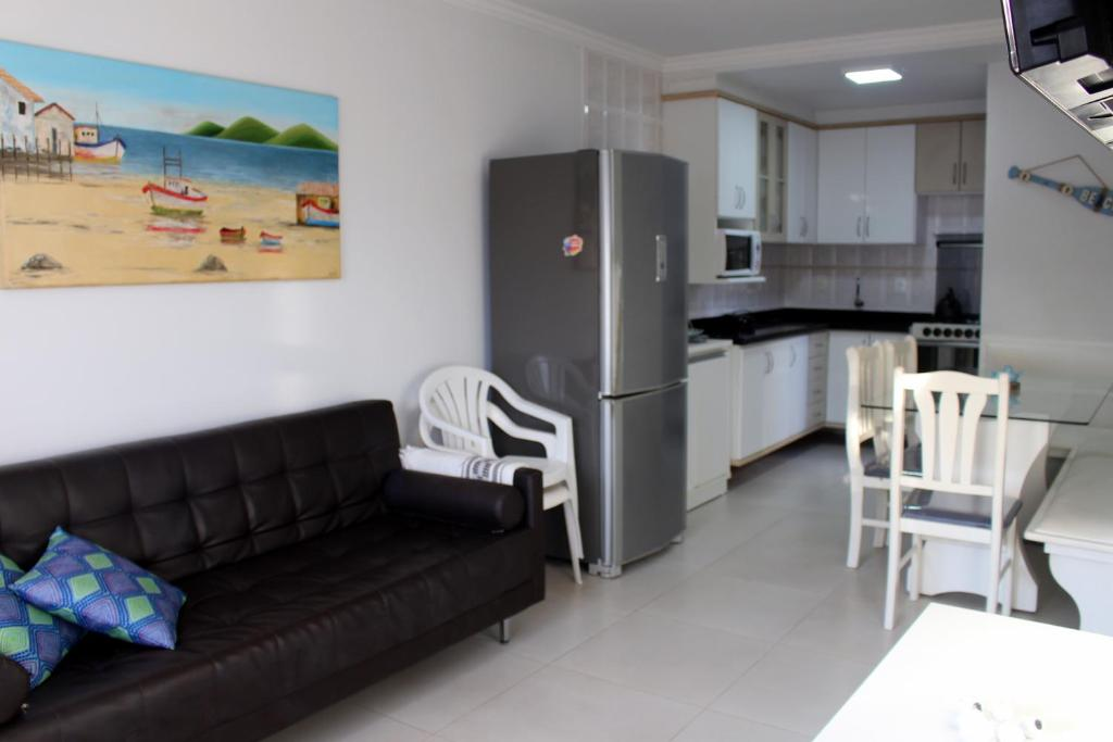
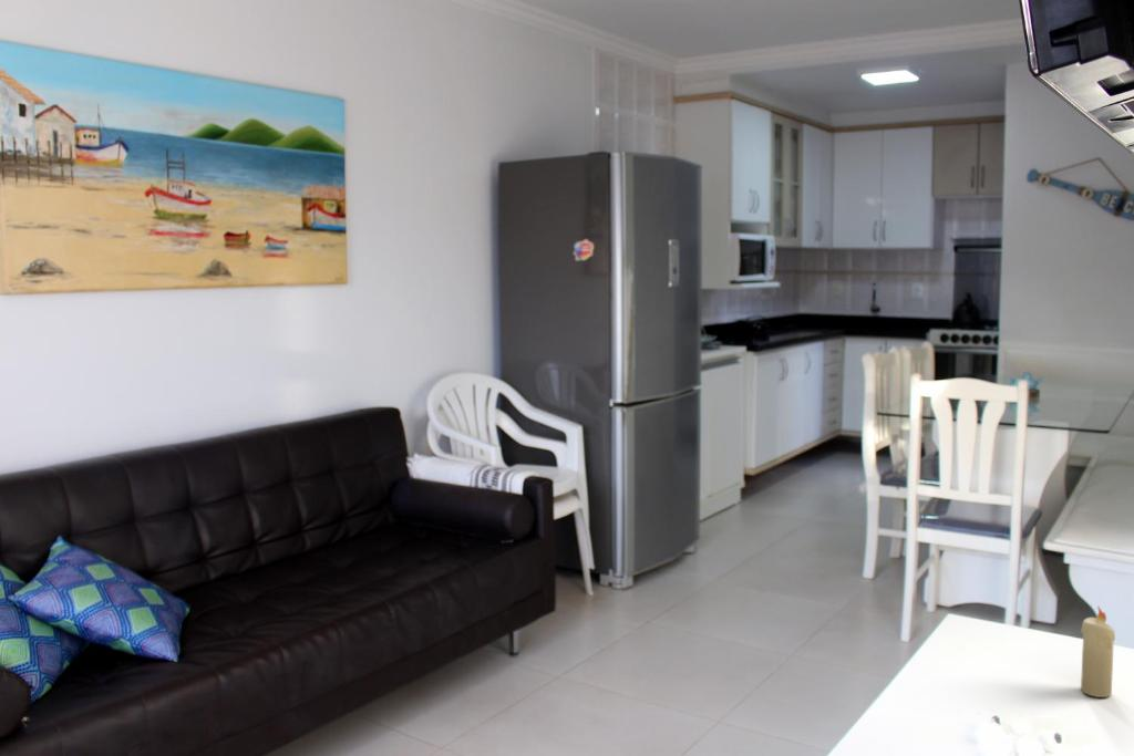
+ candle (1097, 649)
